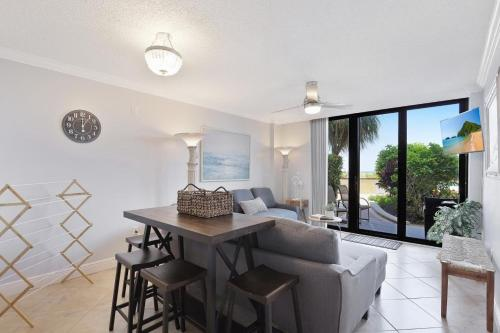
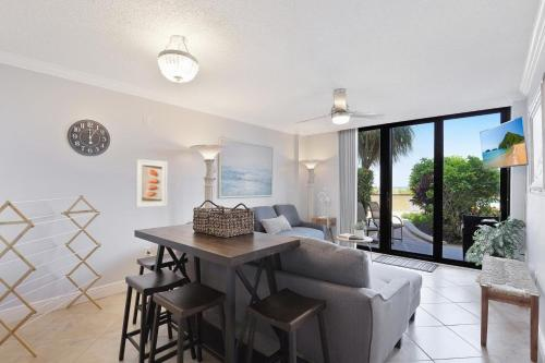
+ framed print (152, 183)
